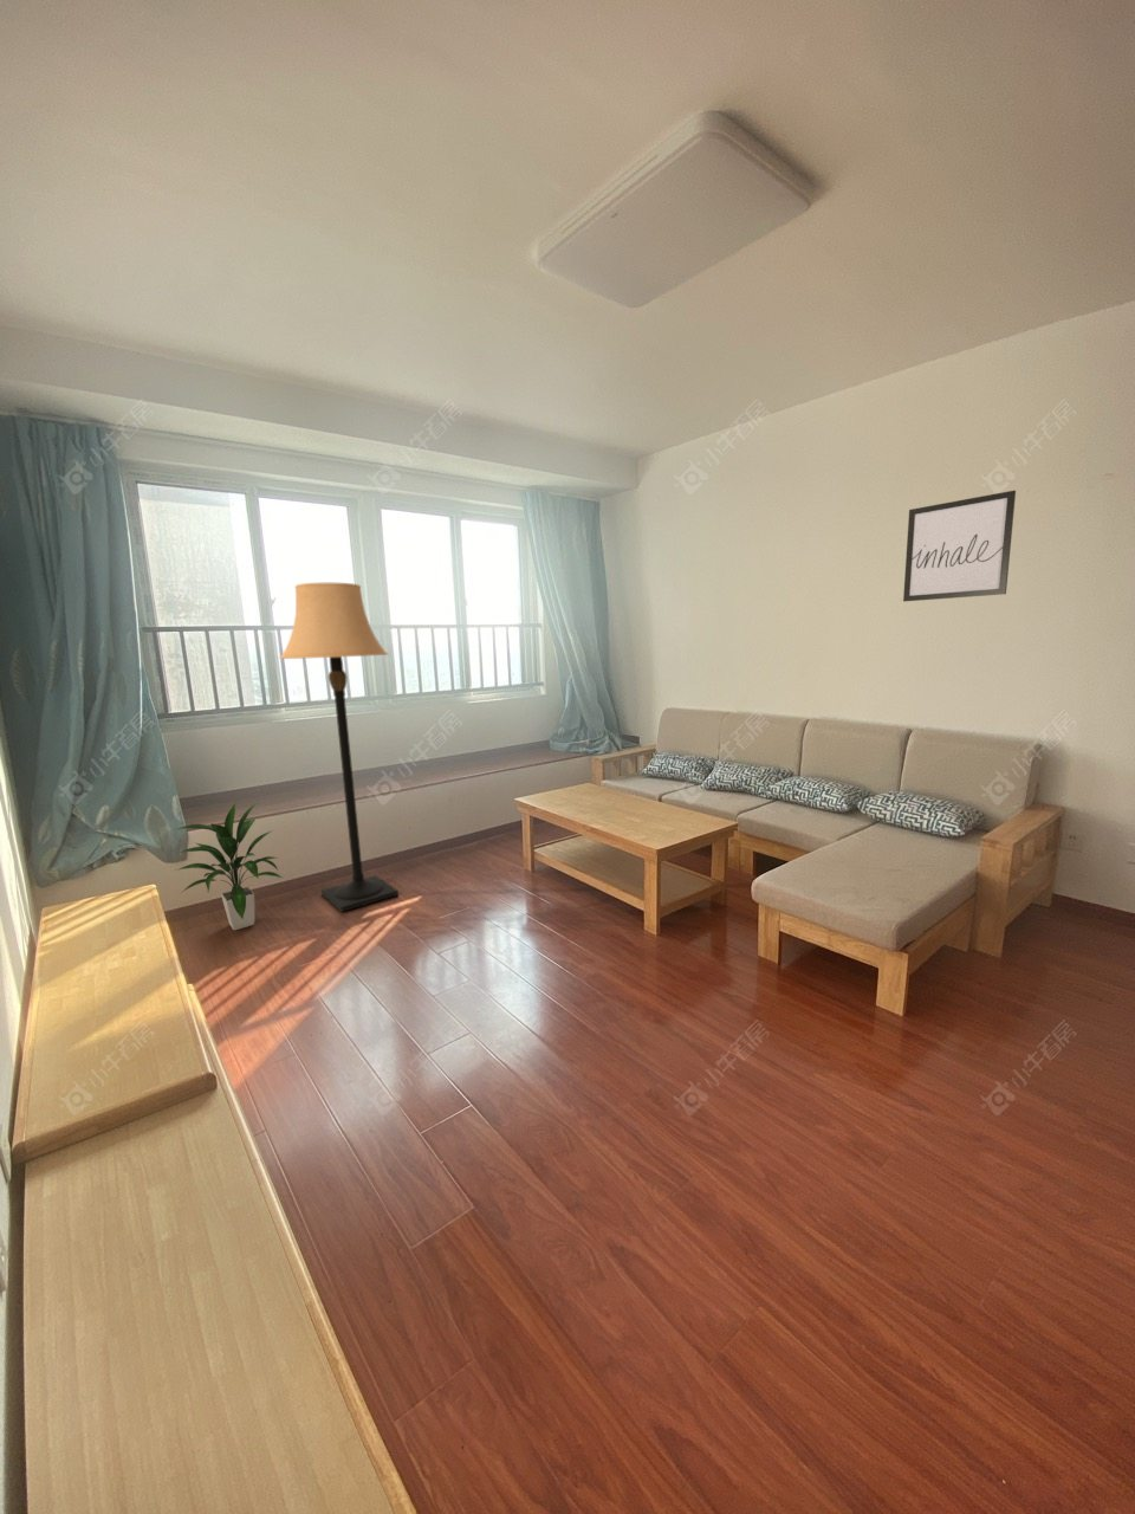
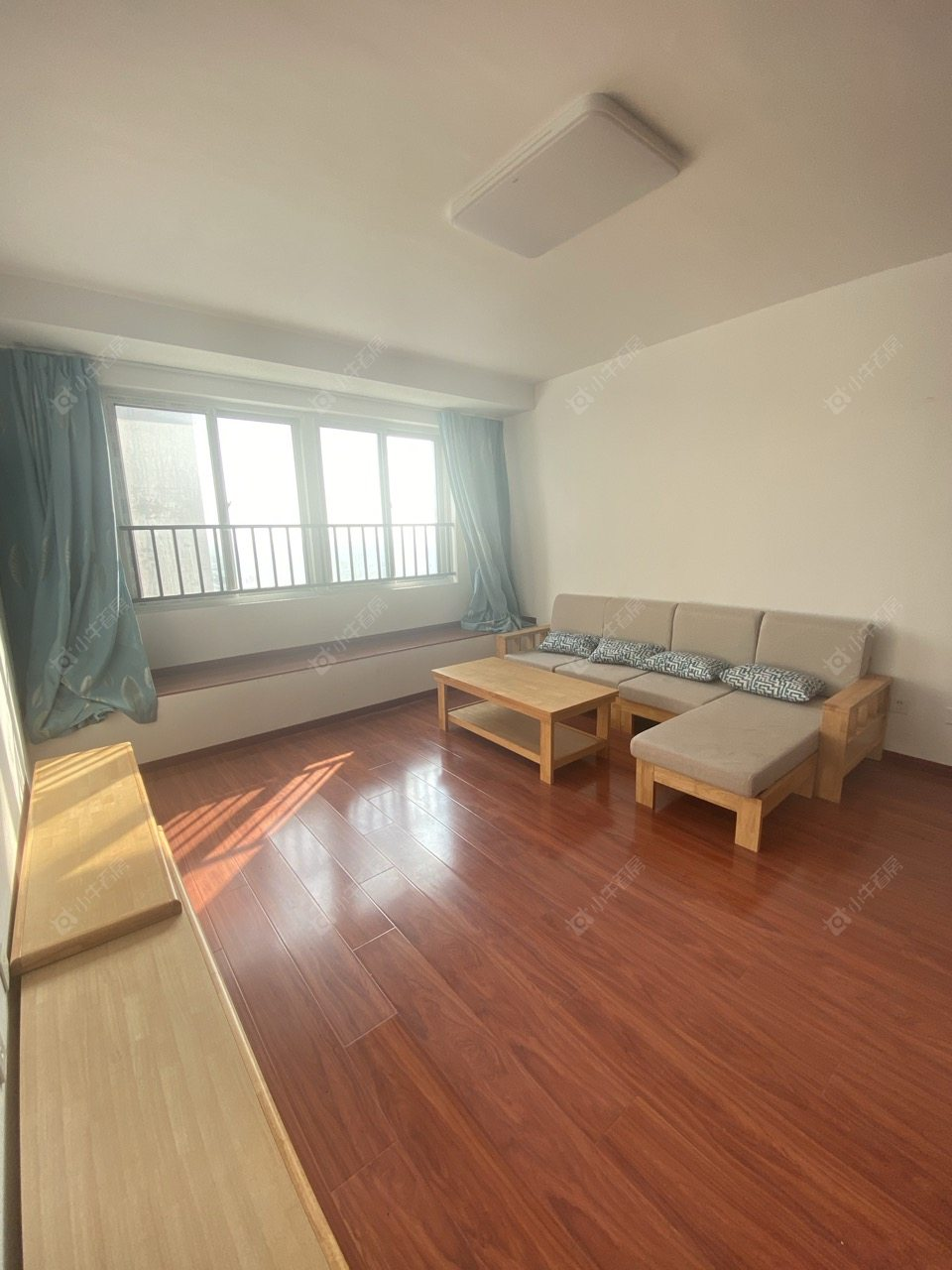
- indoor plant (231, 867)
- lamp (345, 747)
- wall art (955, 550)
